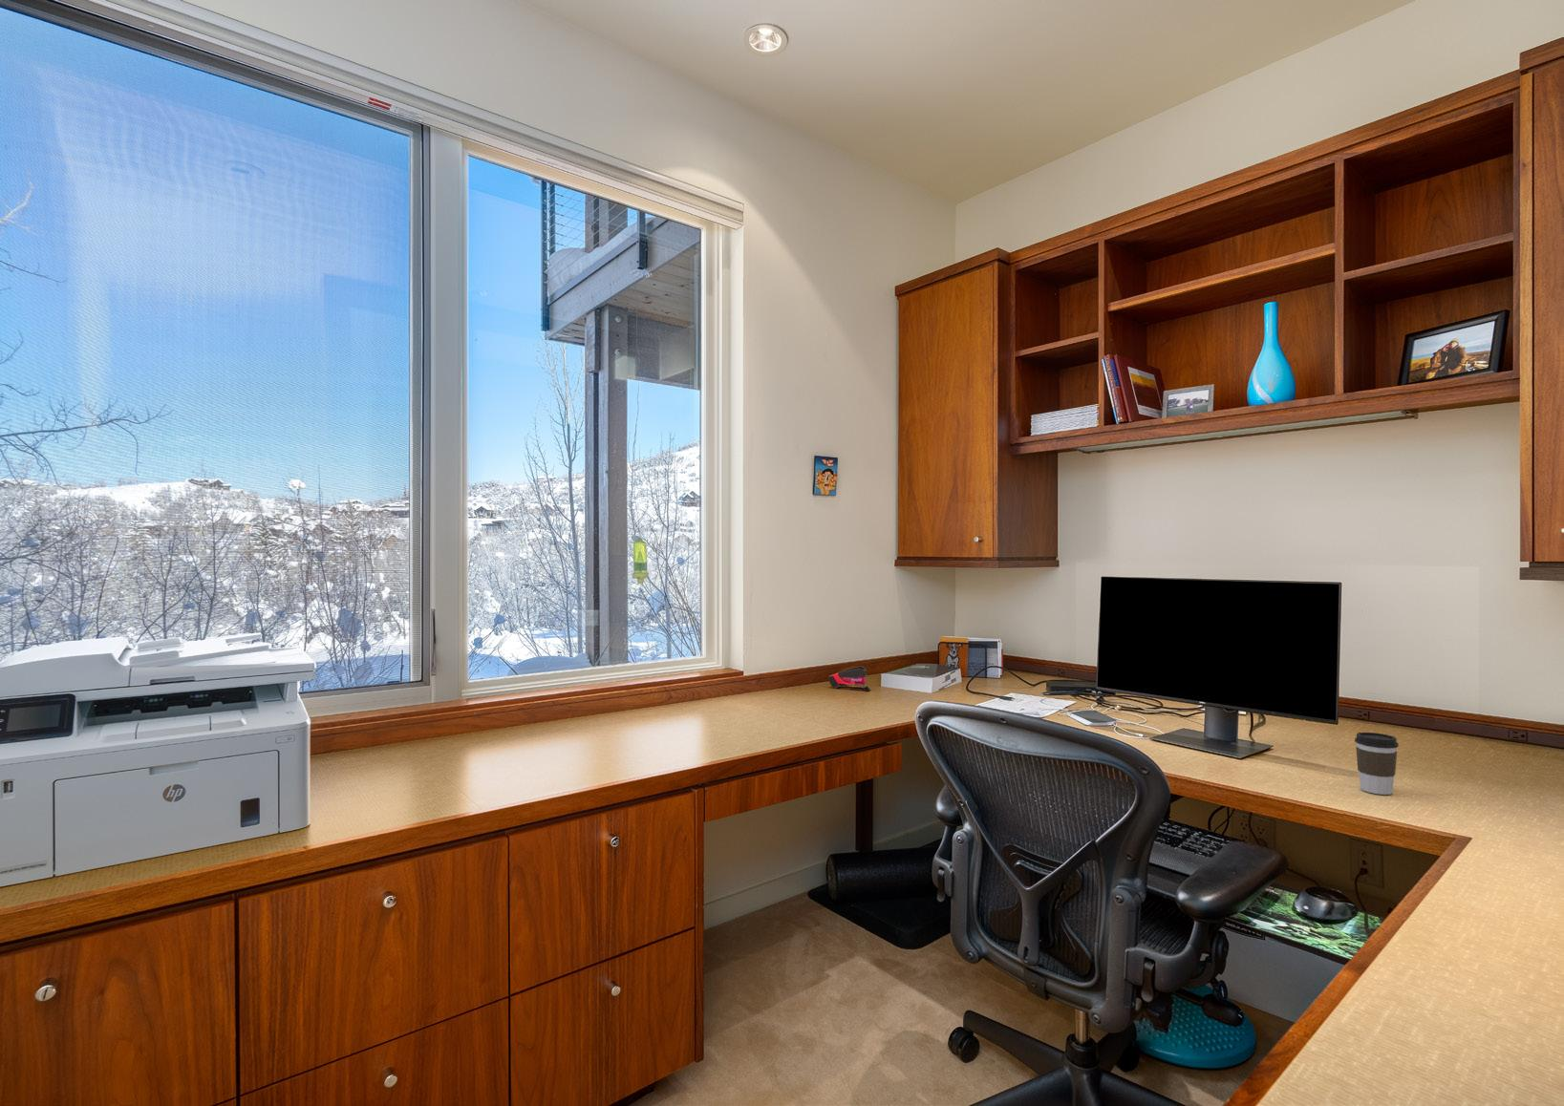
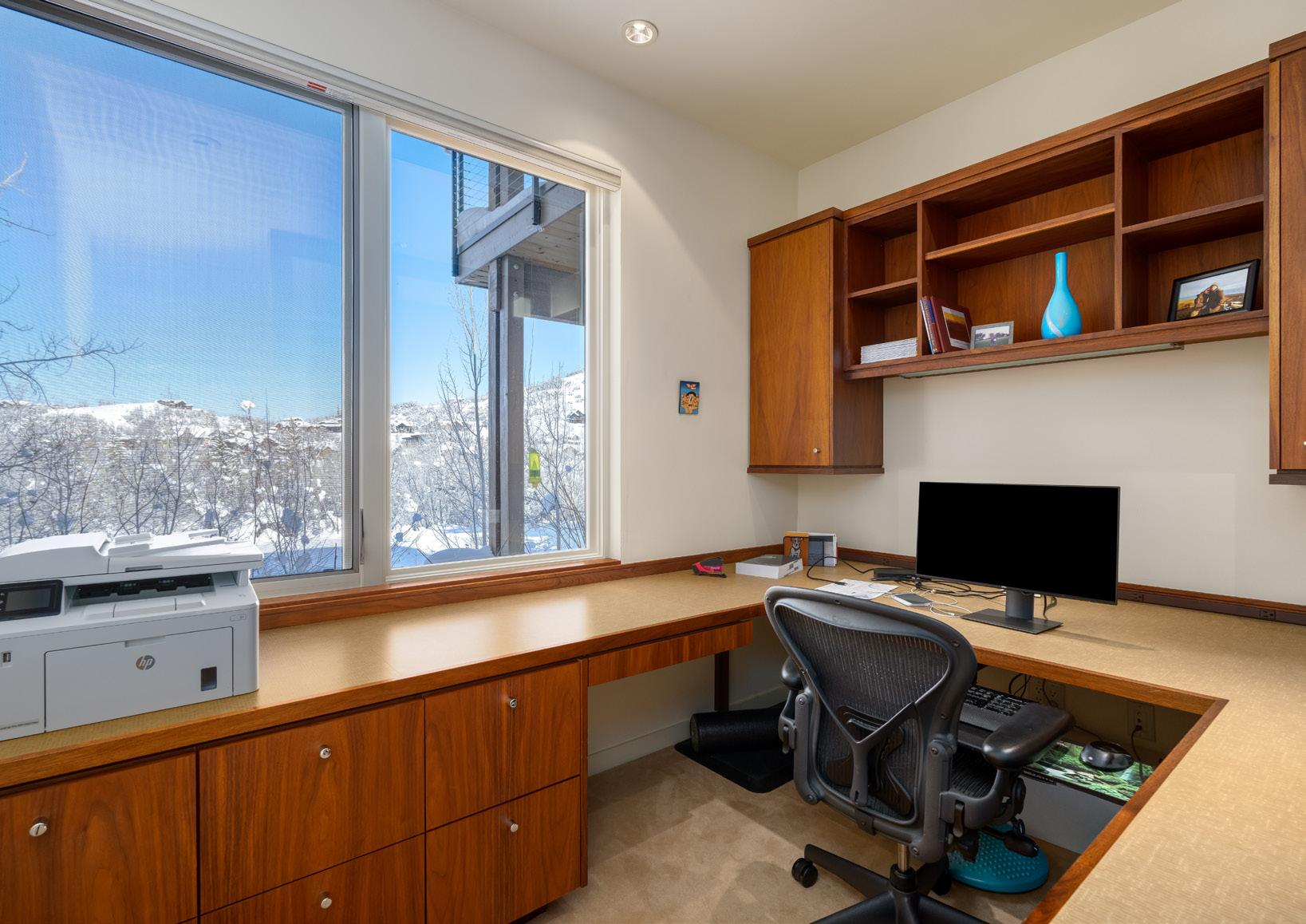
- coffee cup (1376, 764)
